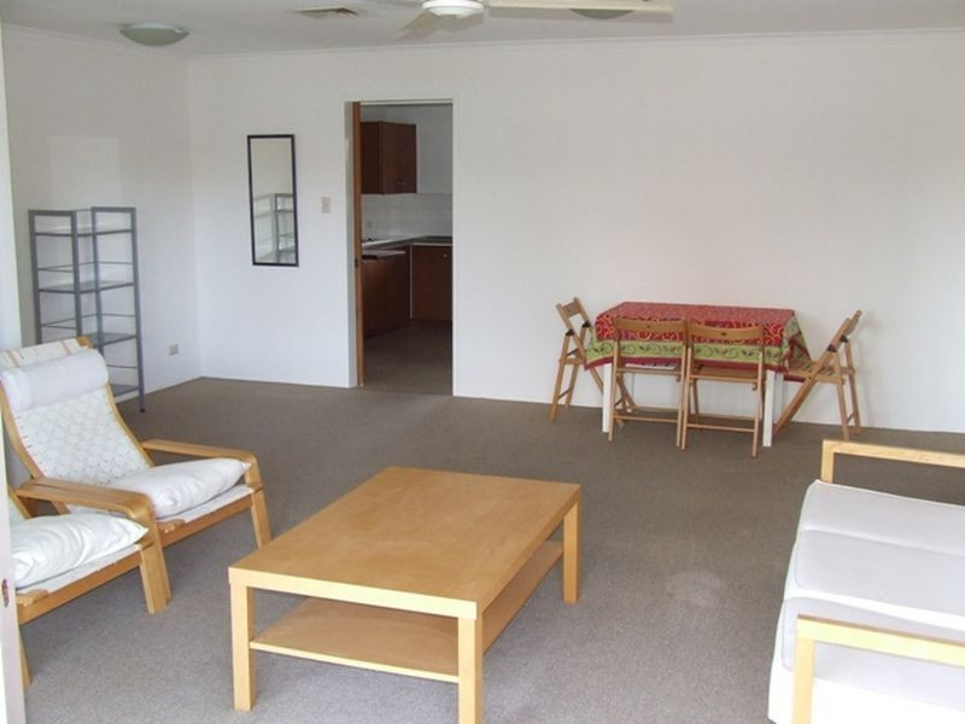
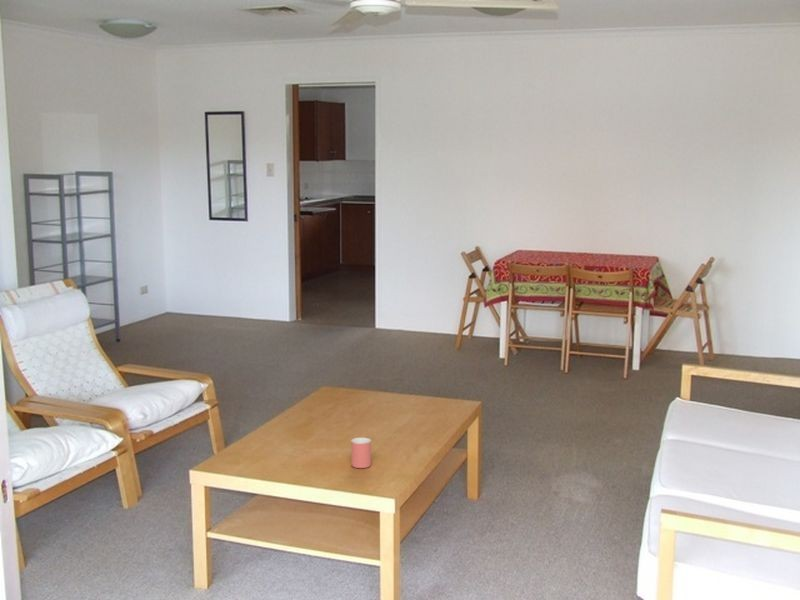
+ cup (362, 451)
